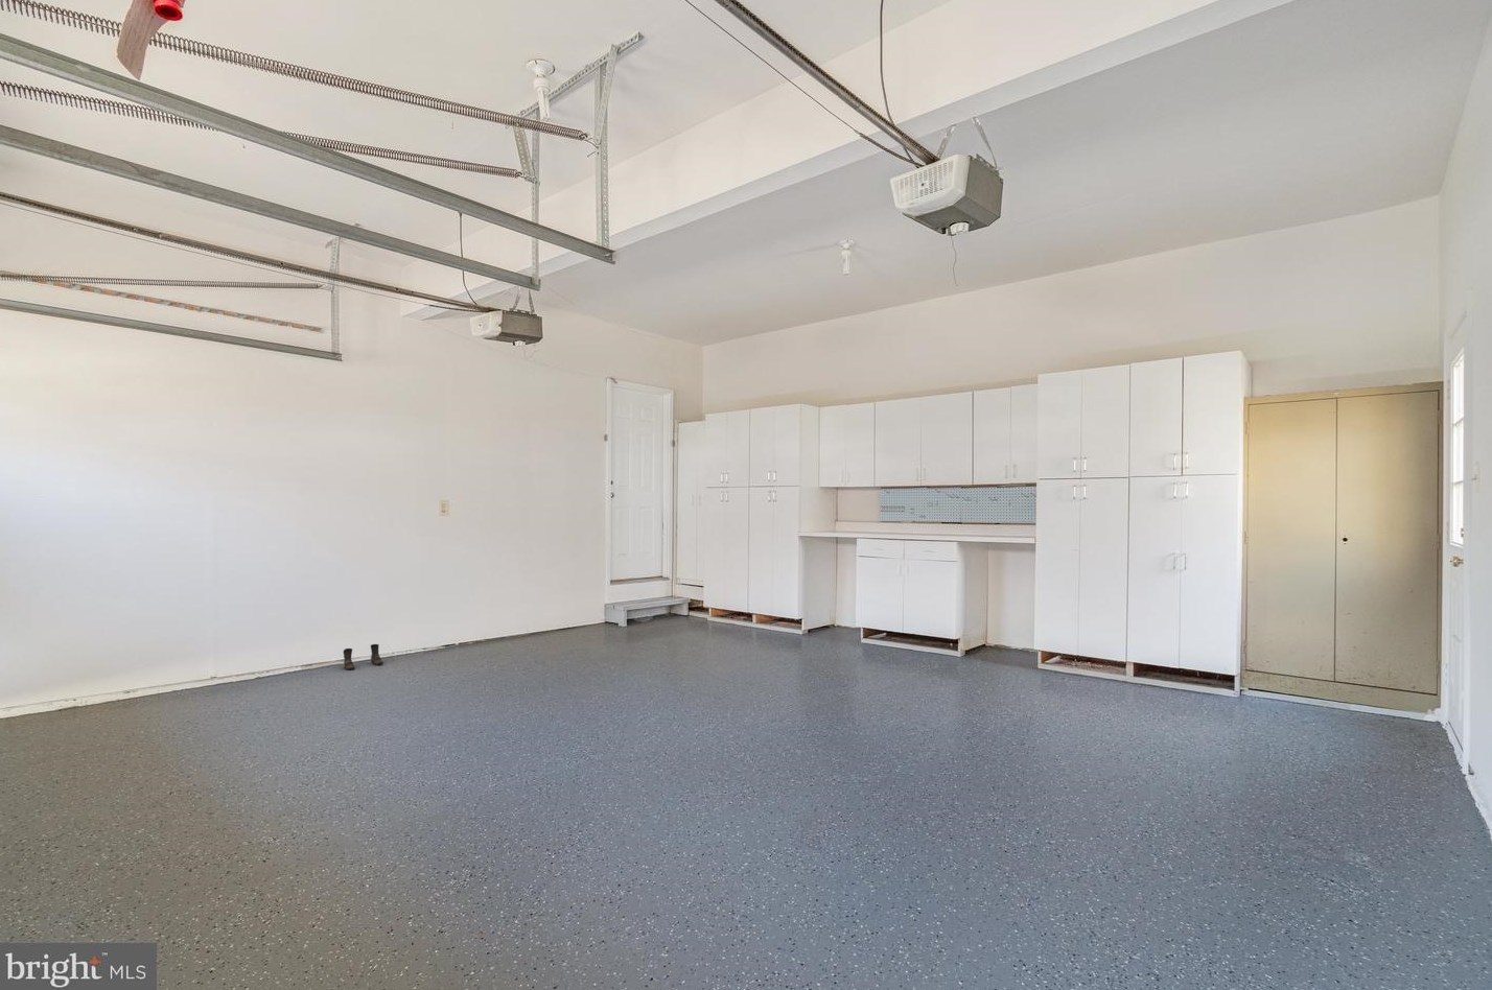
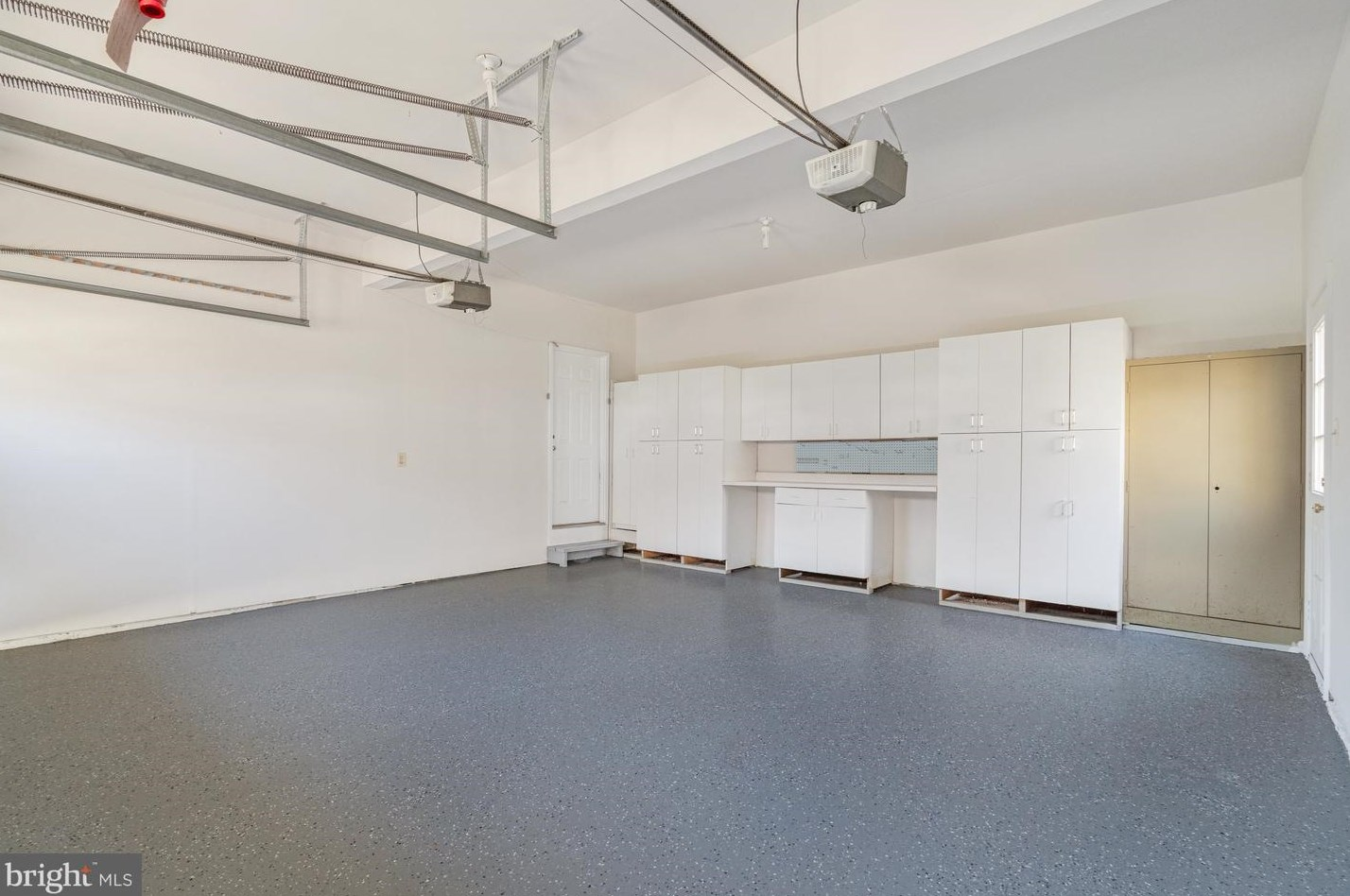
- boots (371, 656)
